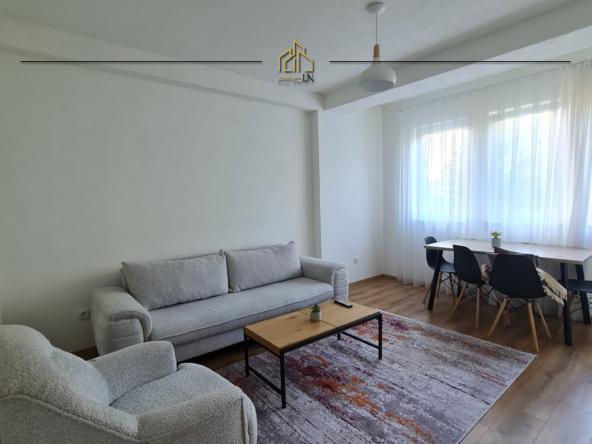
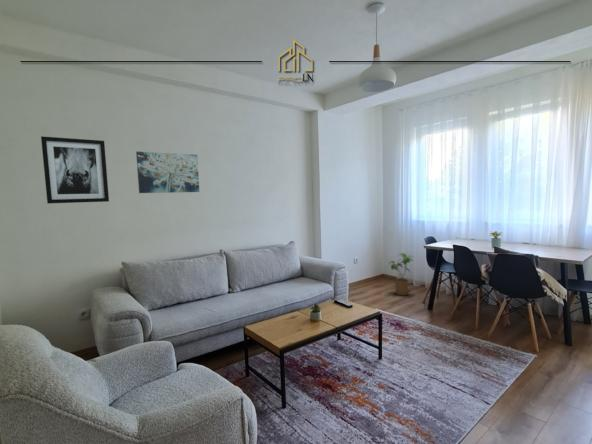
+ house plant (399, 272)
+ wall art (169, 173)
+ wall art (76, 170)
